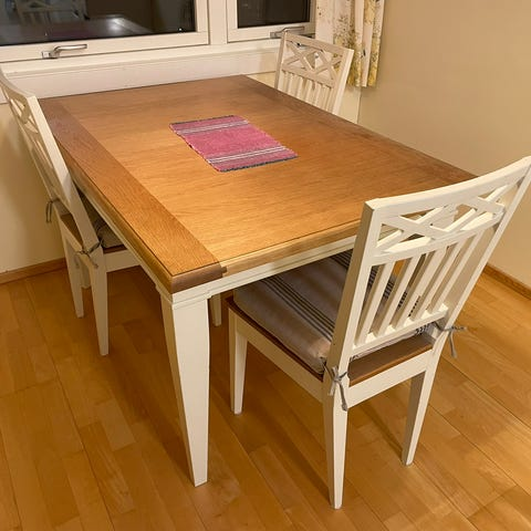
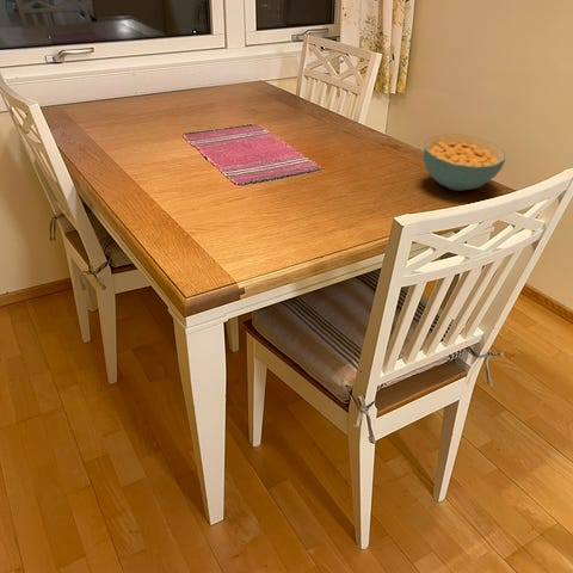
+ cereal bowl (460, 167)
